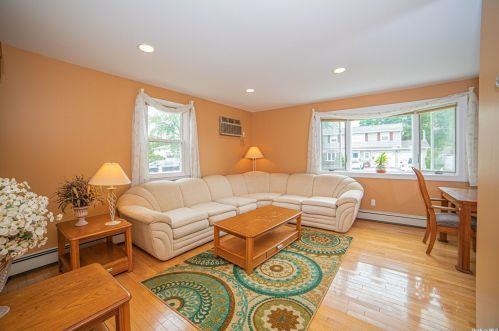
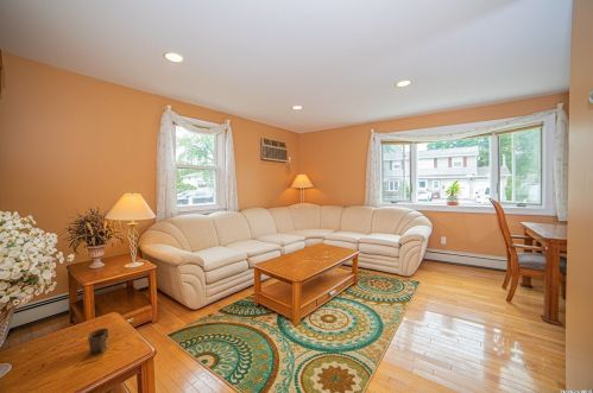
+ mug (101, 340)
